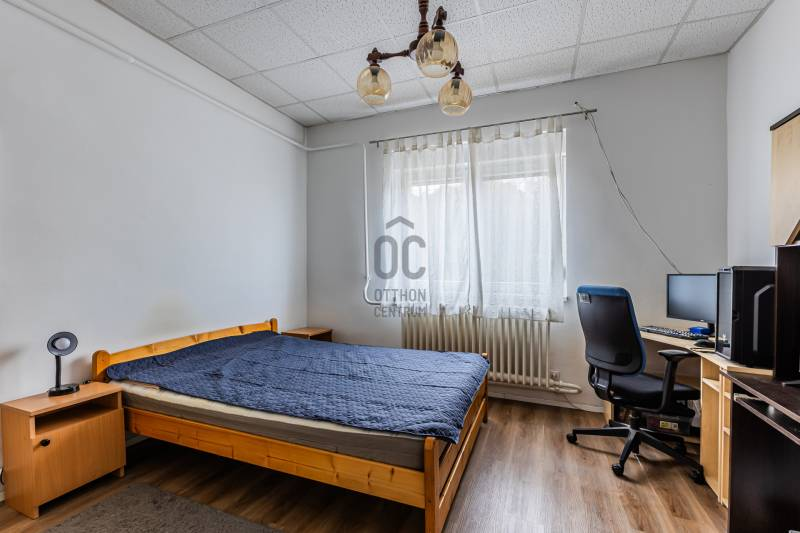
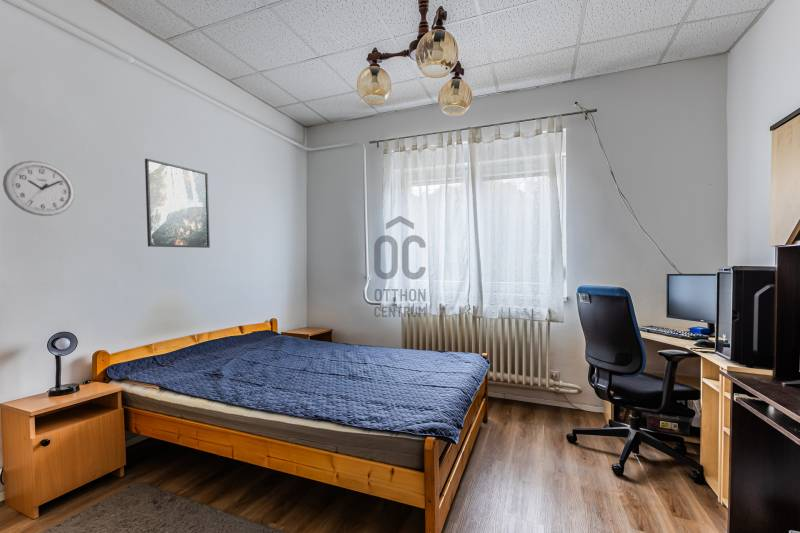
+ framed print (180, 206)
+ wall clock (41, 188)
